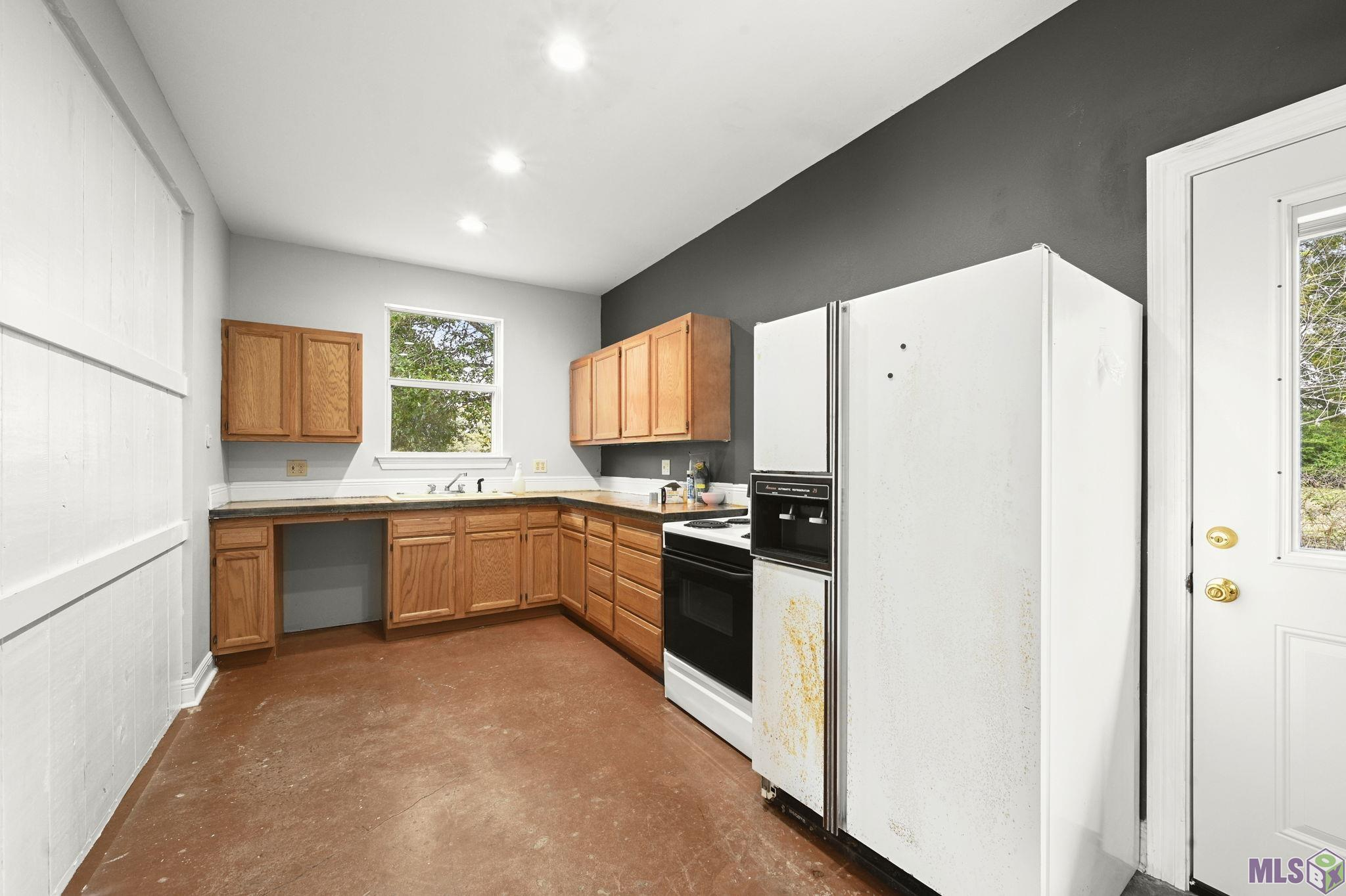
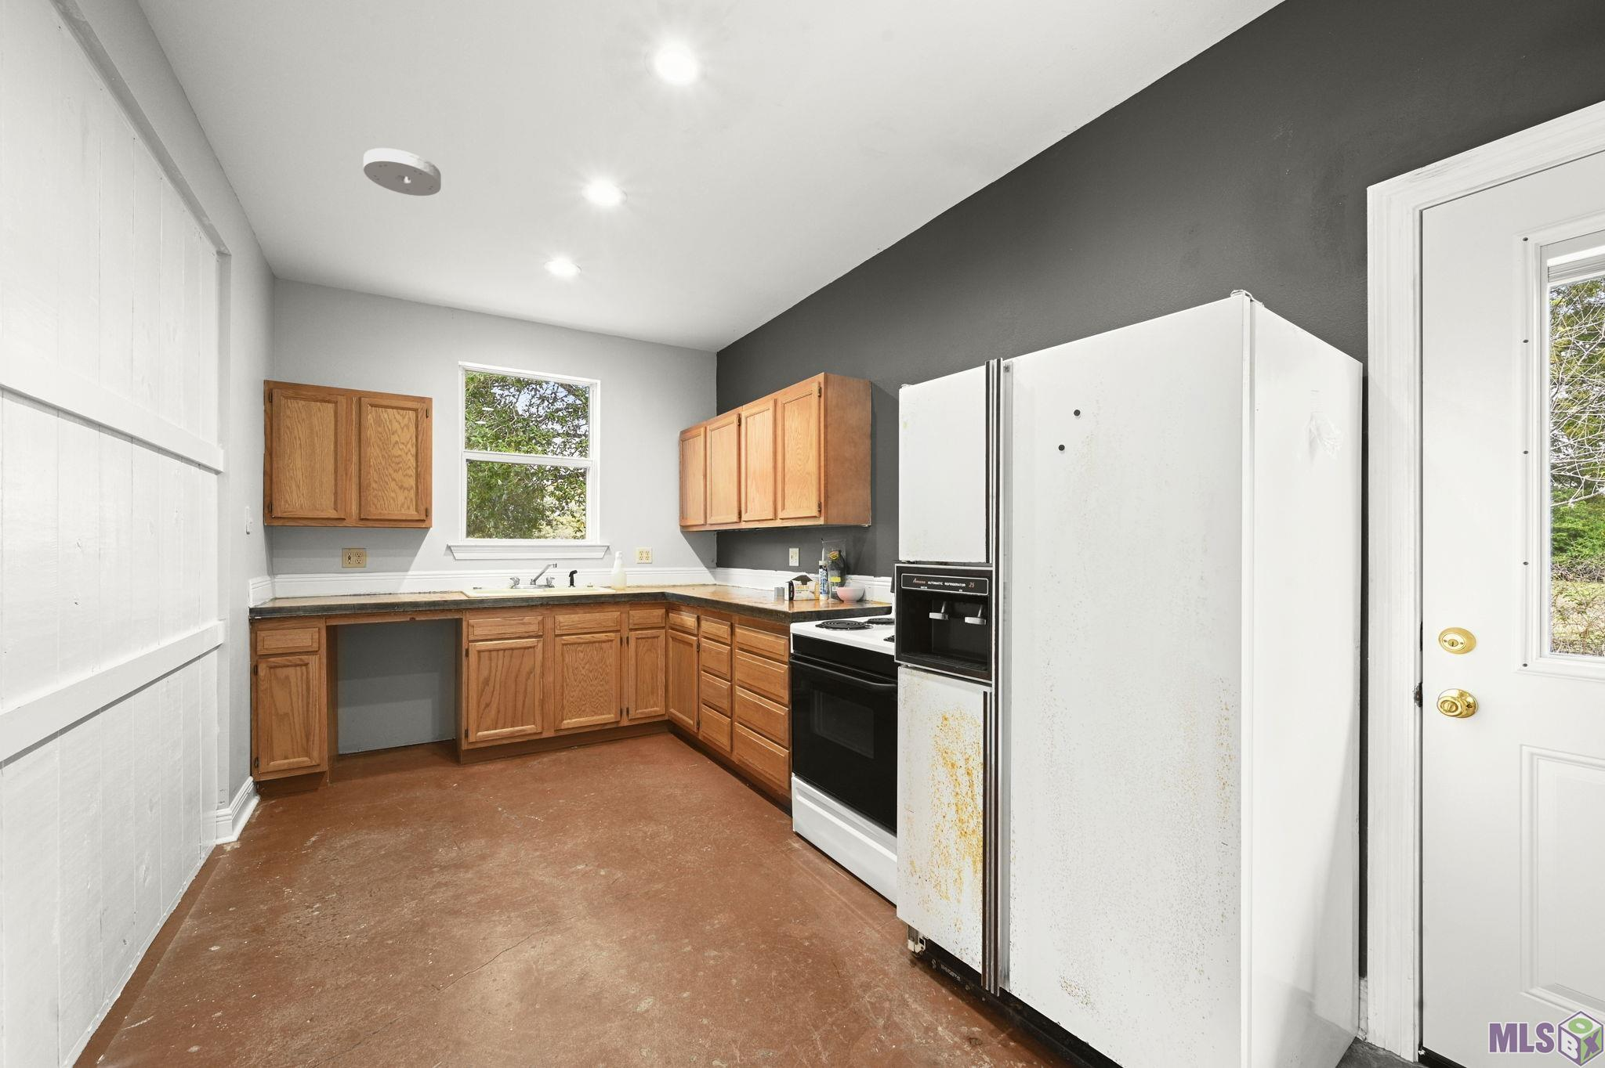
+ smoke detector (403, 173)
